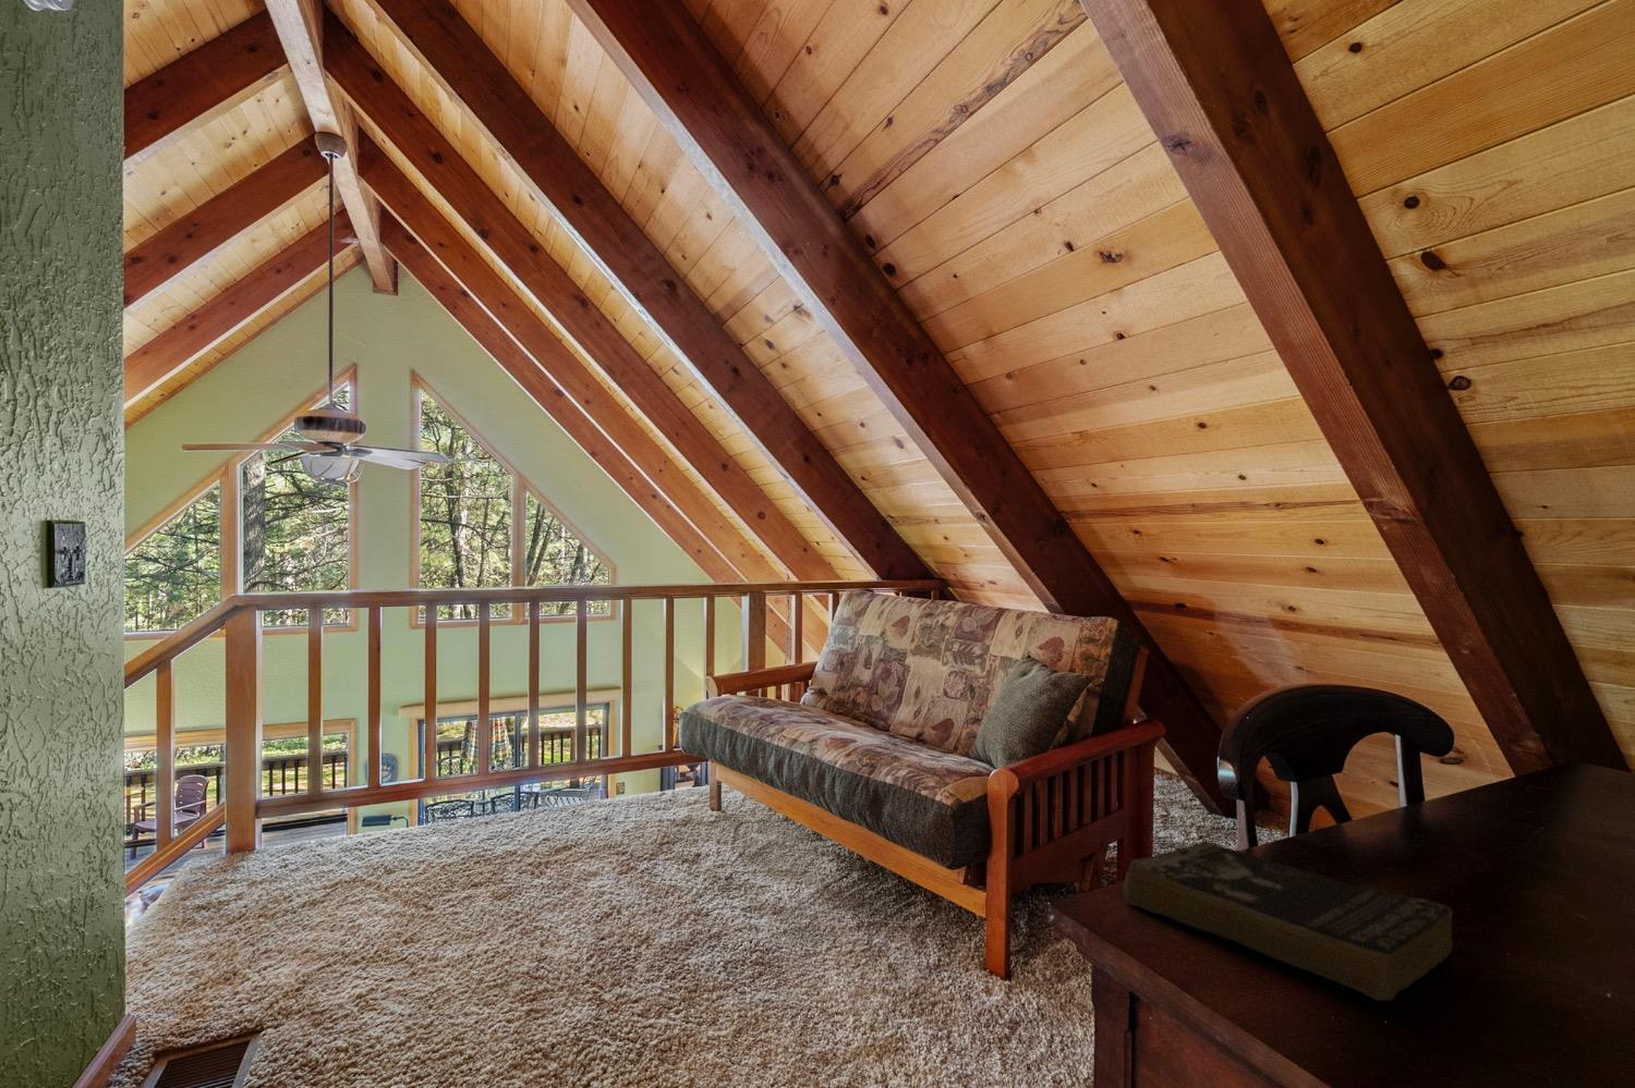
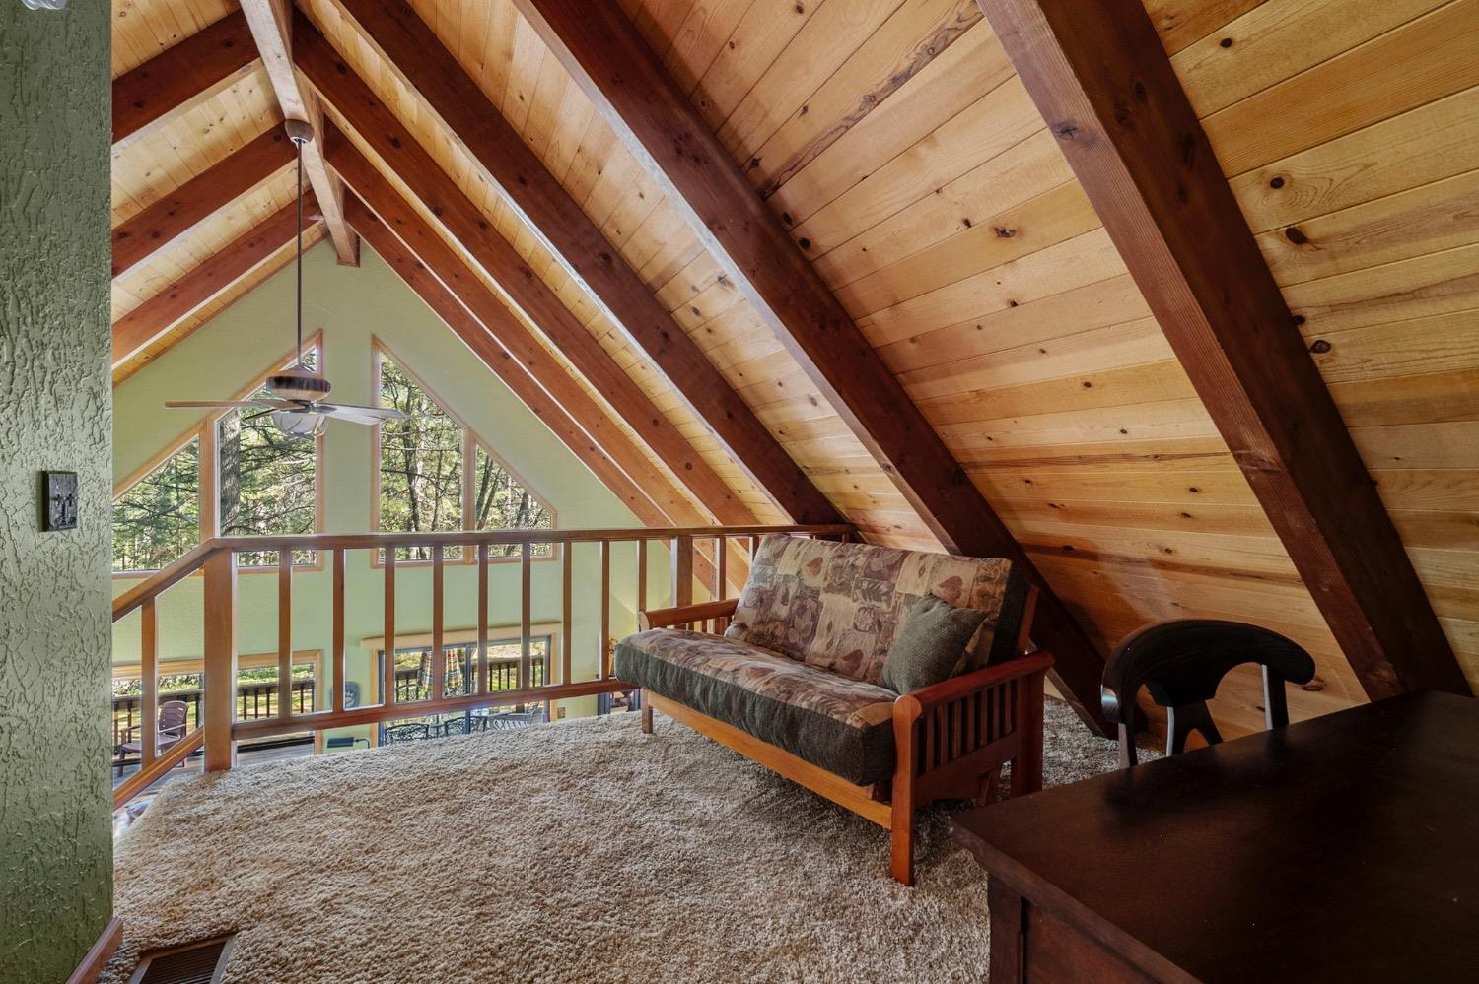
- book (1275, 903)
